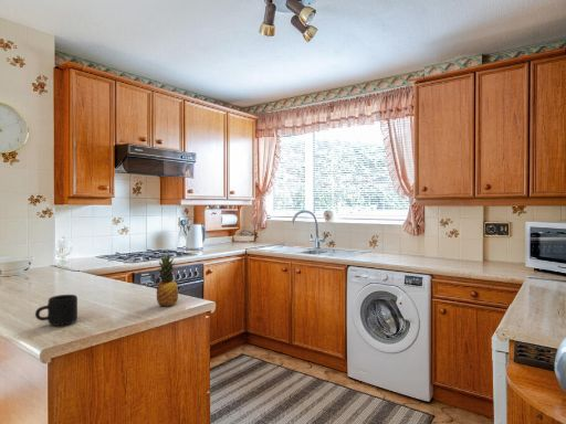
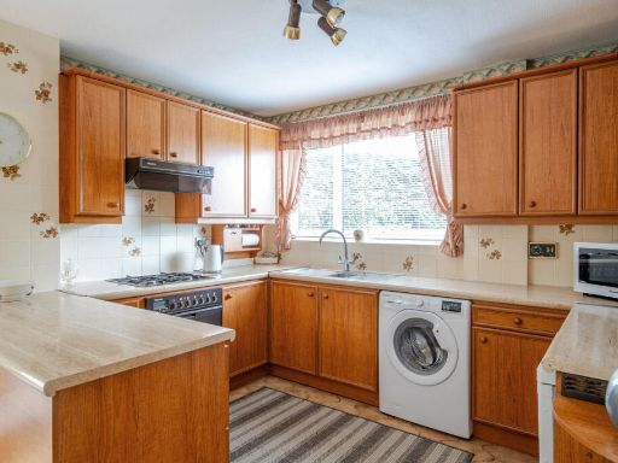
- mug (56, 310)
- fruit (167, 278)
